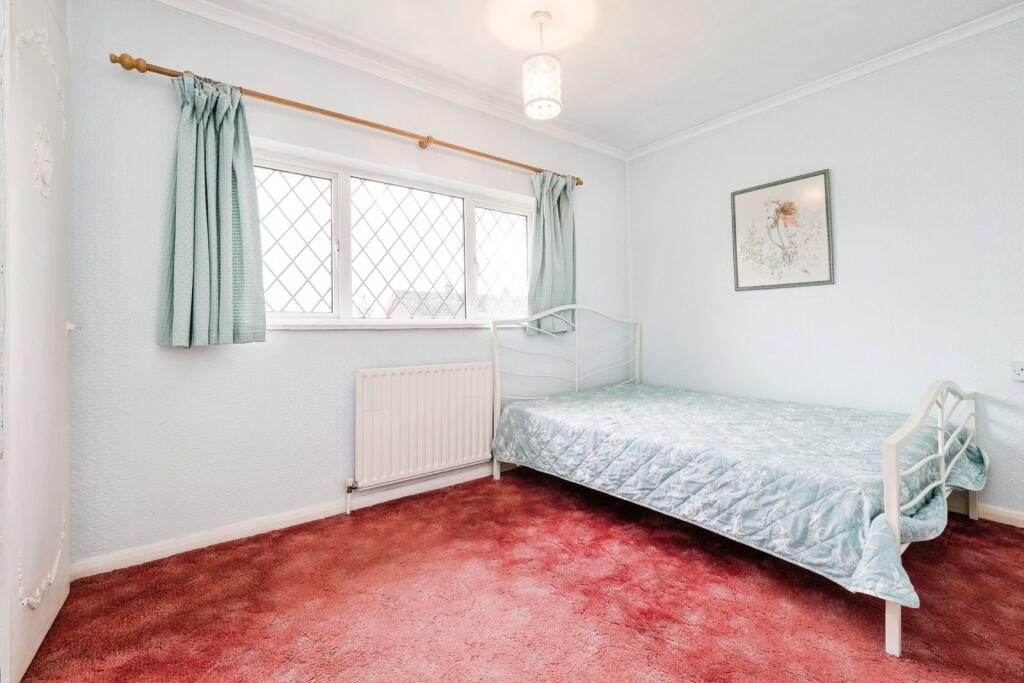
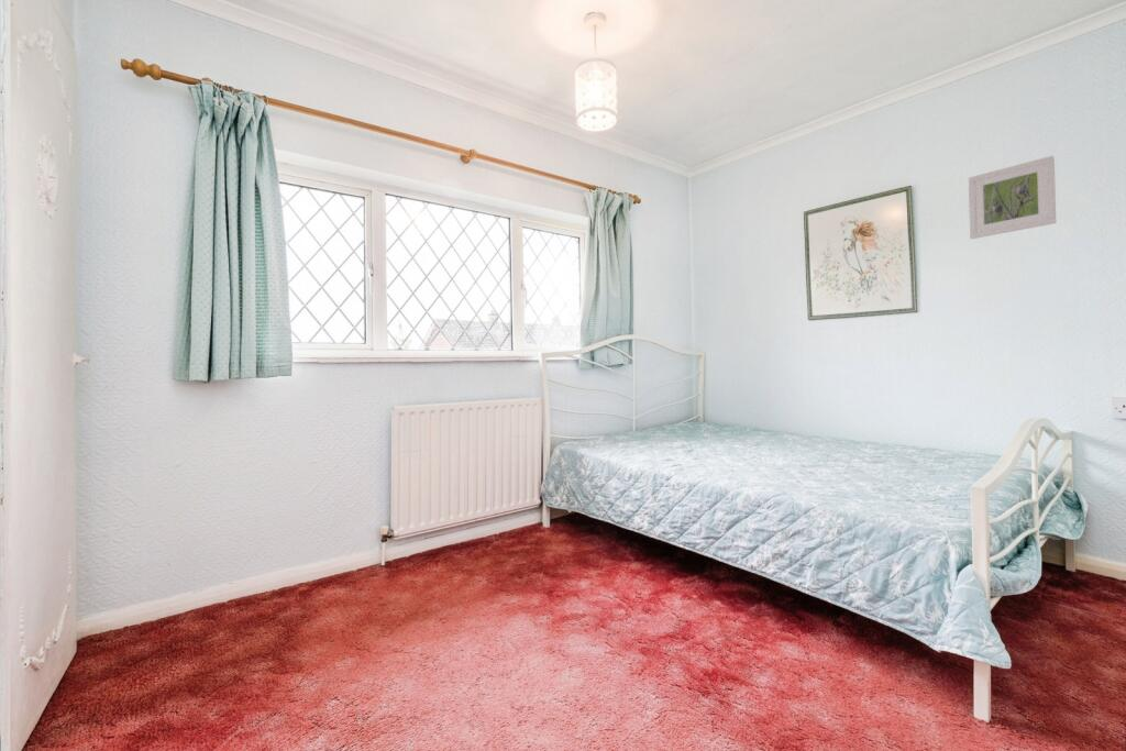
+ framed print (1009, 199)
